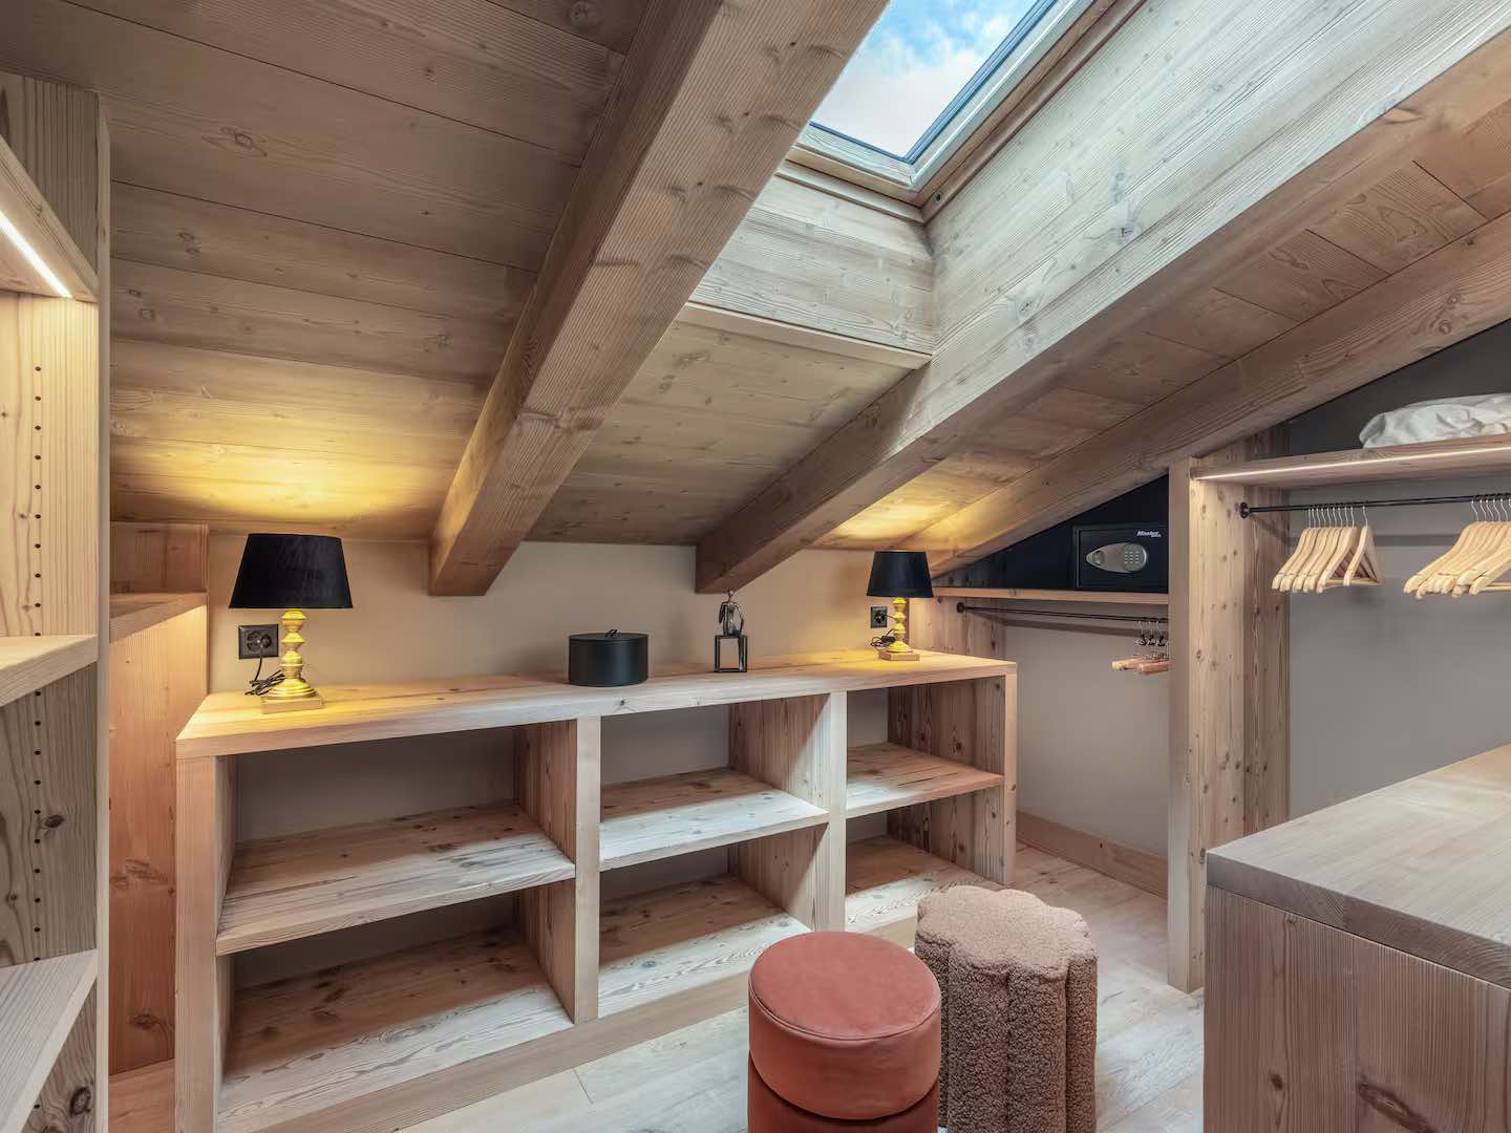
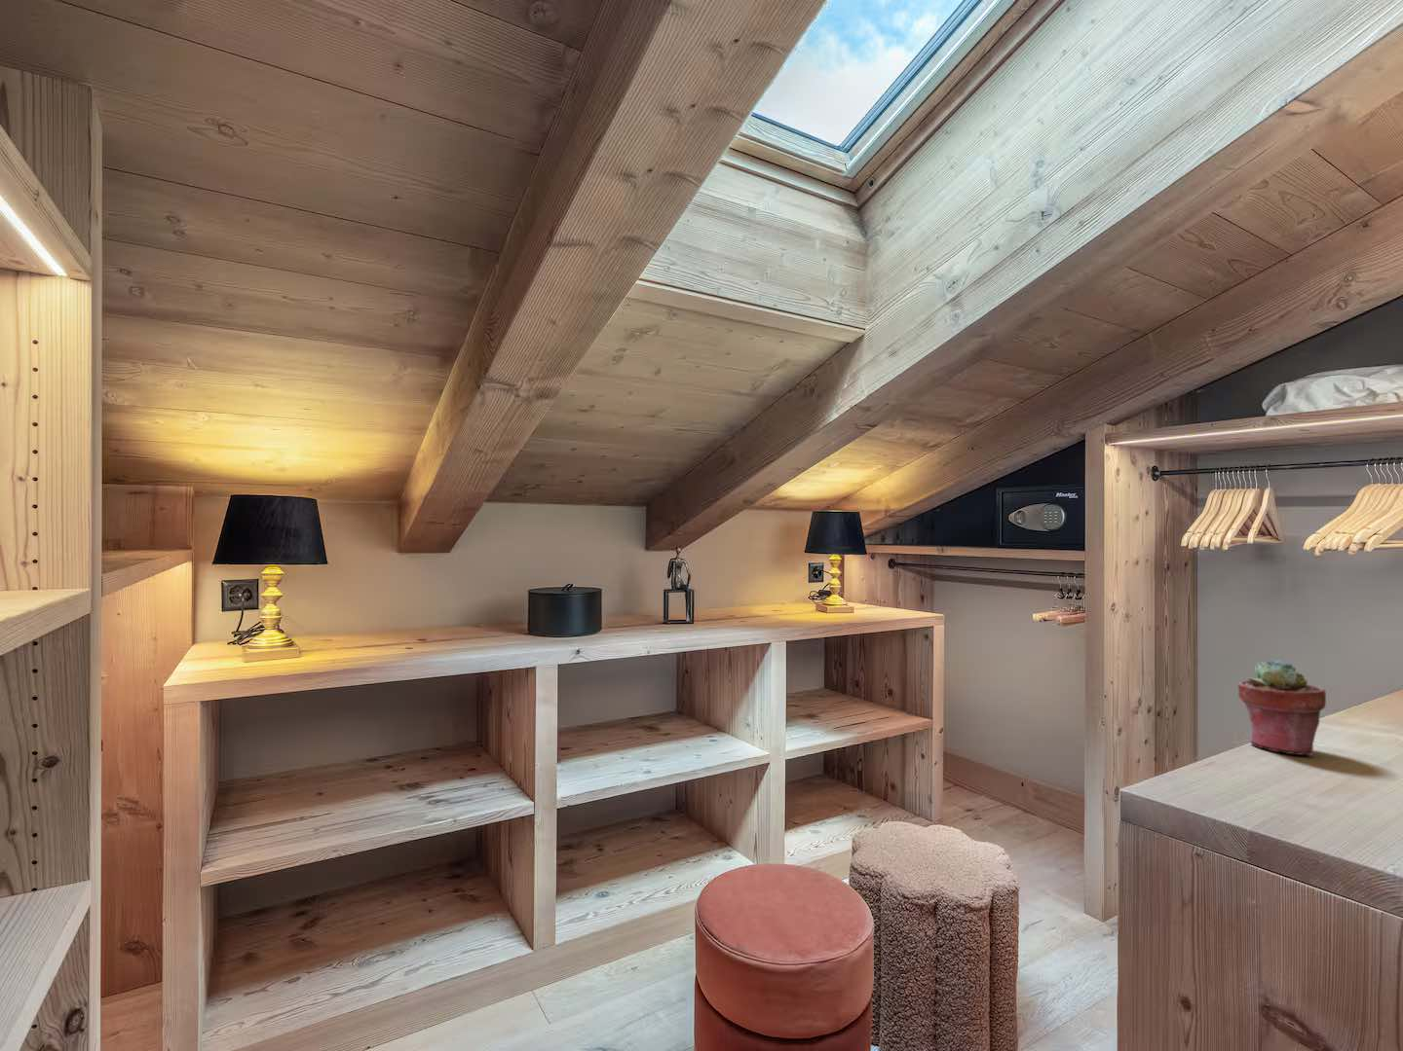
+ potted succulent (1280, 703)
